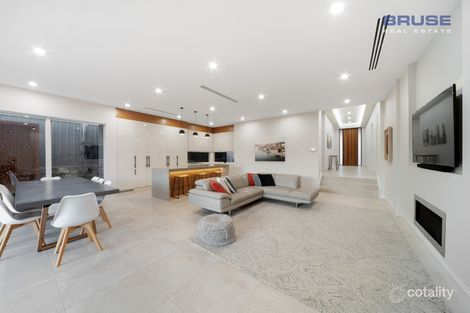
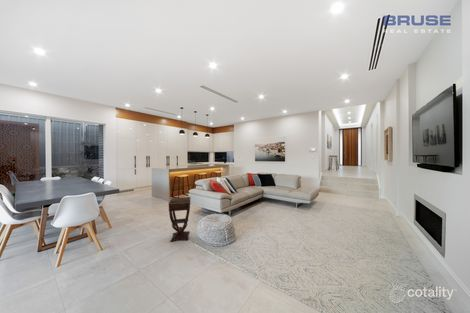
+ side table (180, 219)
